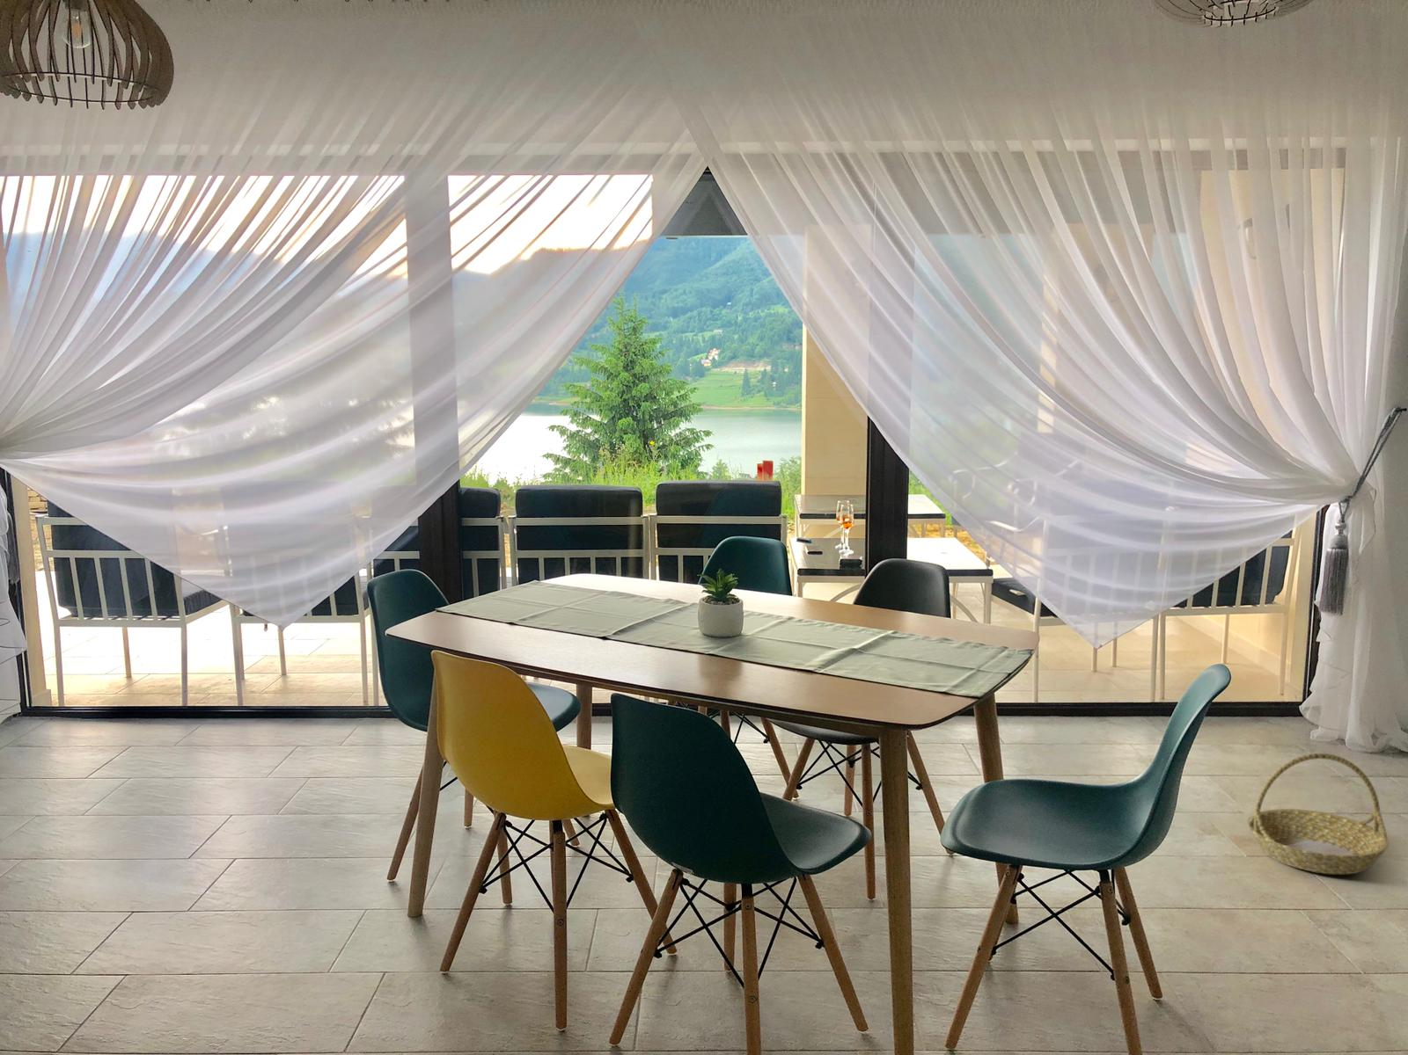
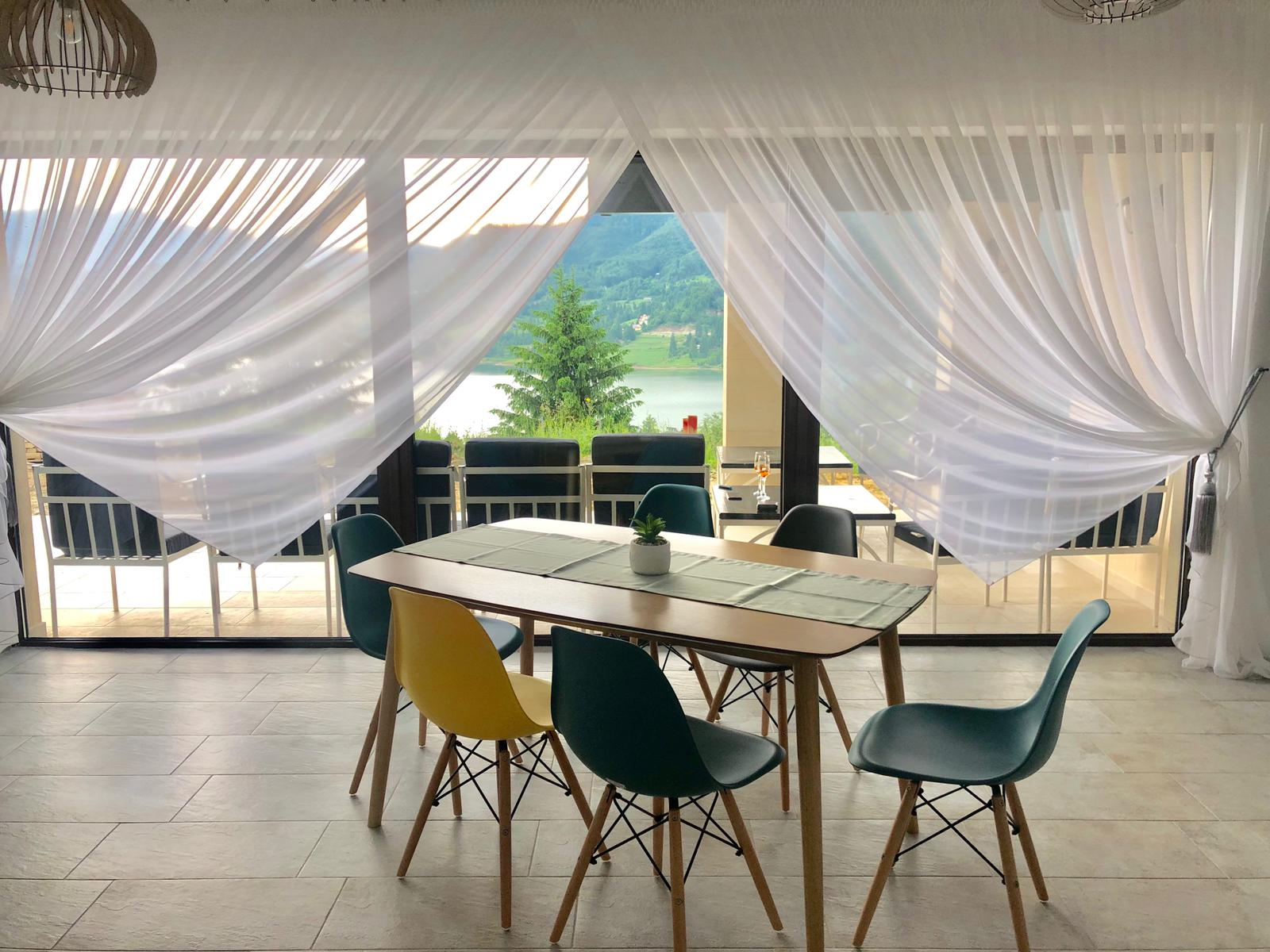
- basket (1314, 810)
